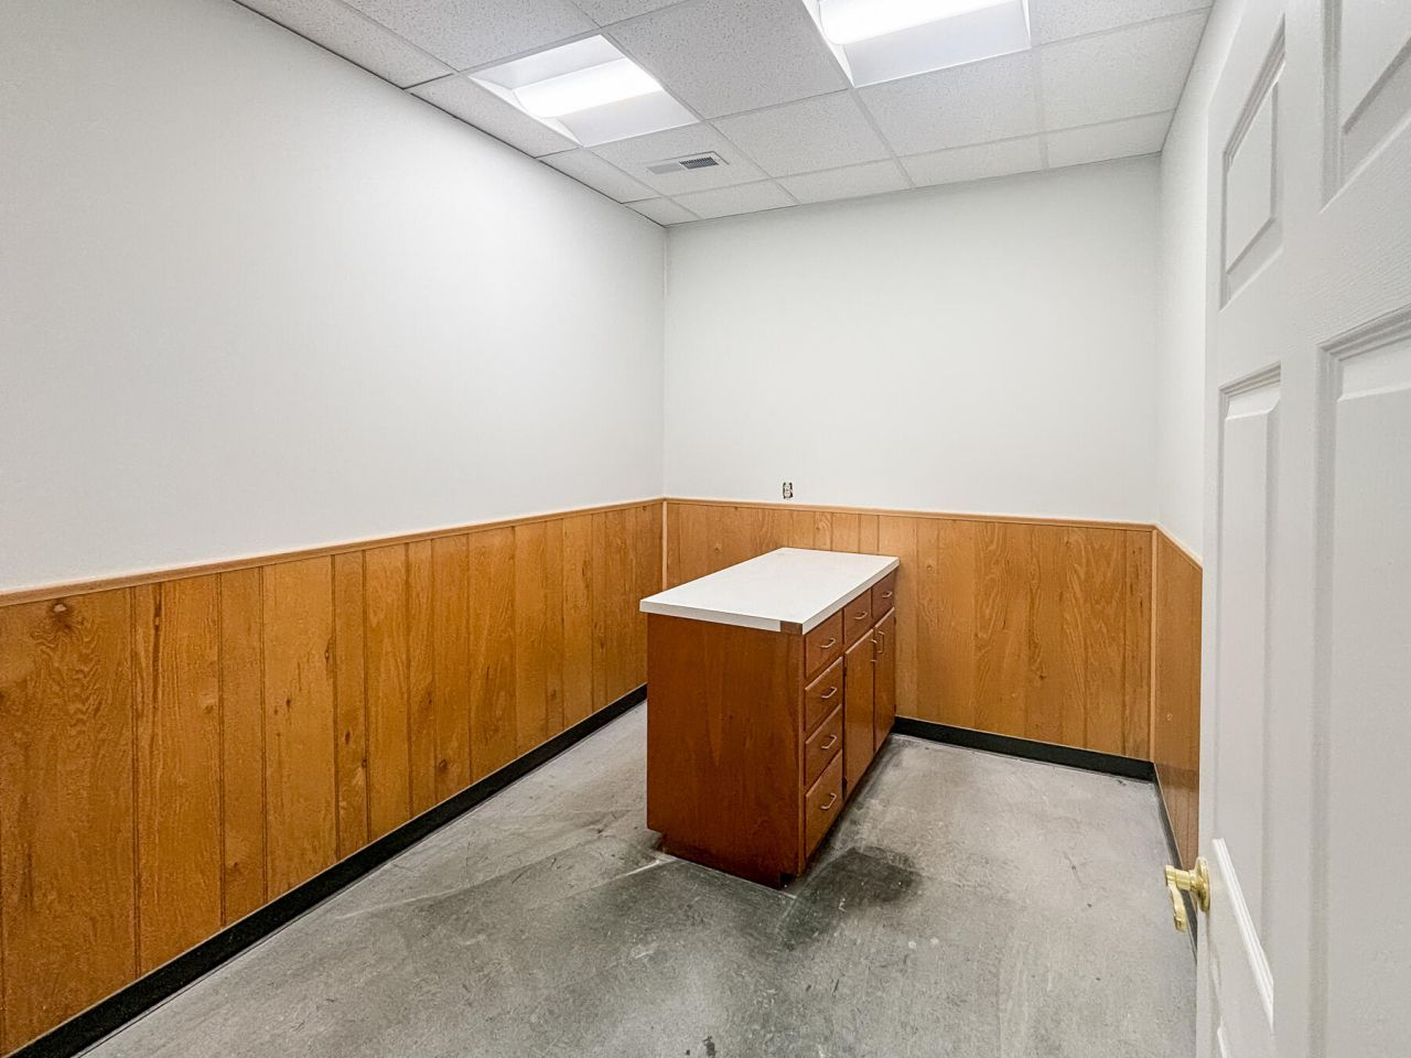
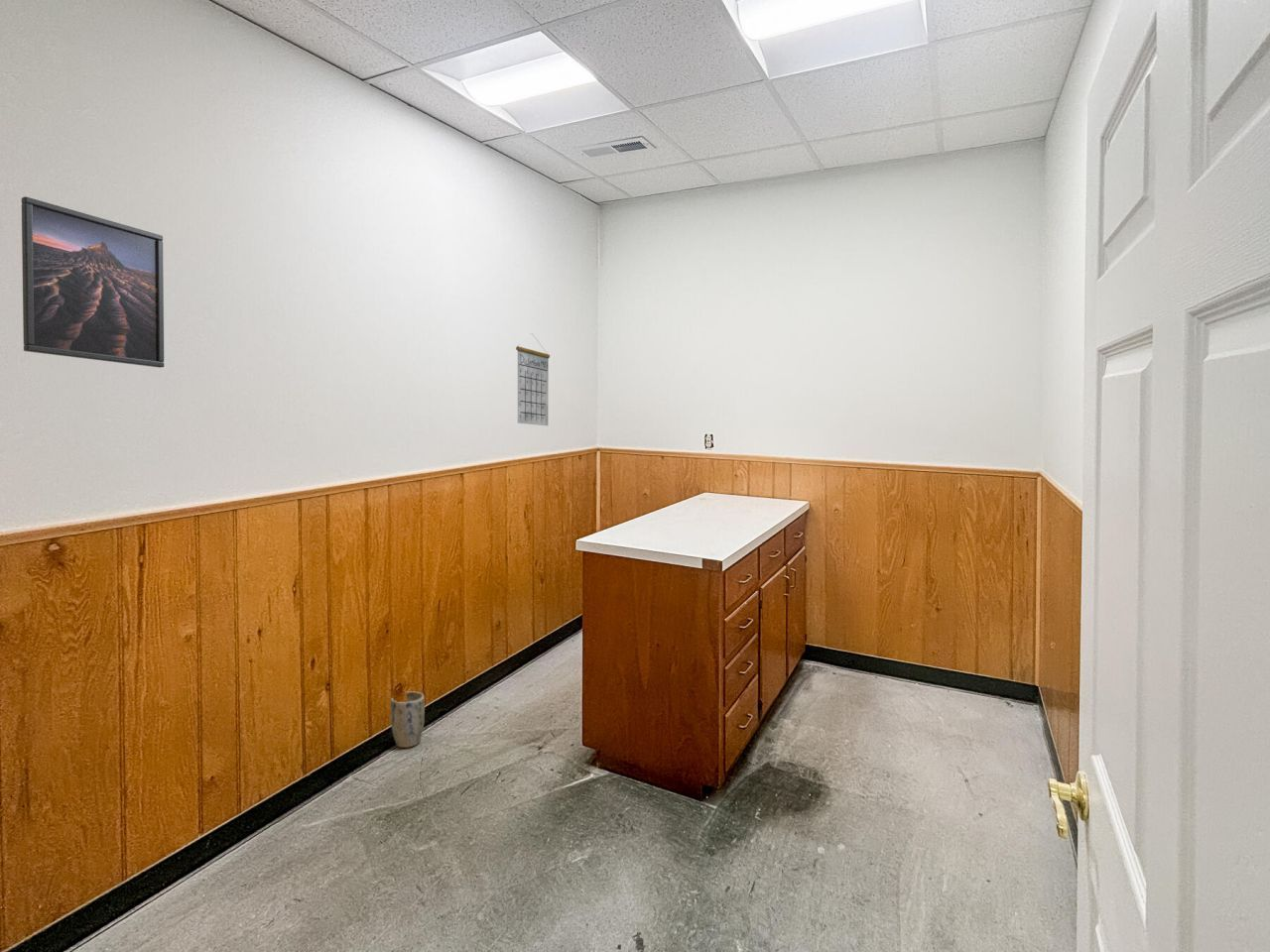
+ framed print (98, 289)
+ calendar (533, 378)
+ plant pot (407, 719)
